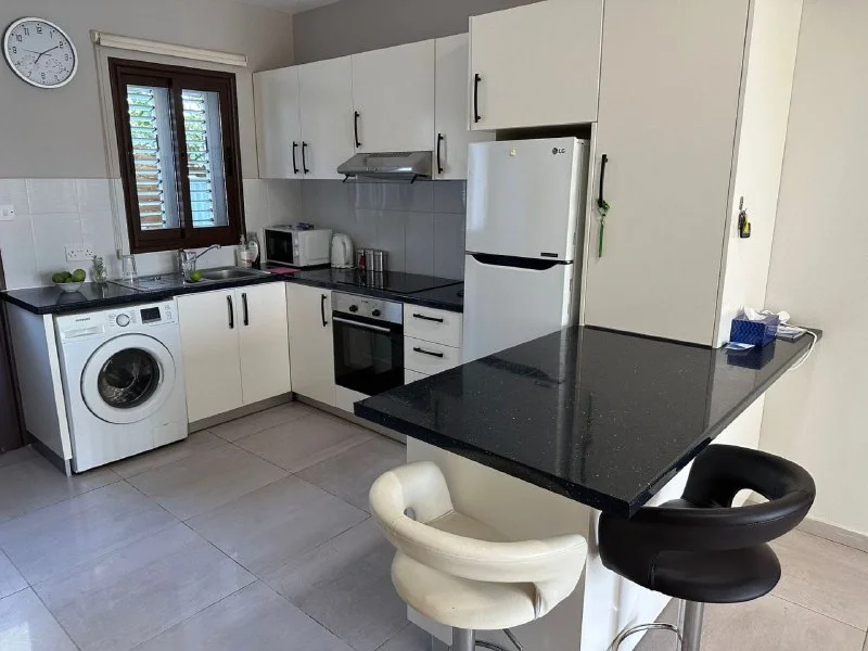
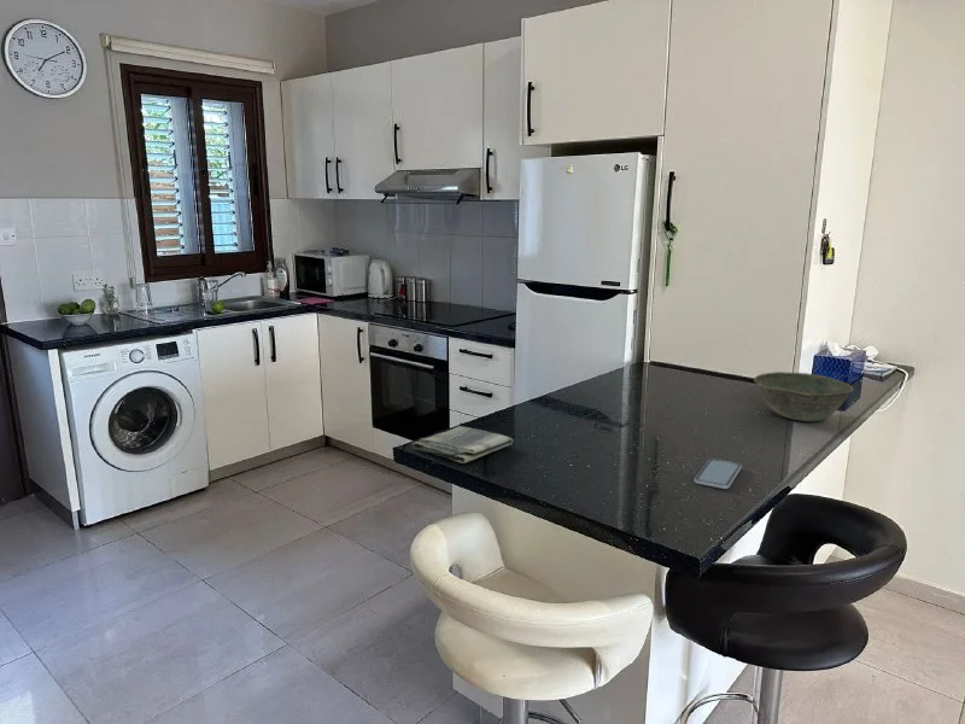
+ bowl (801, 398)
+ dish towel (462, 440)
+ smartphone (718, 473)
